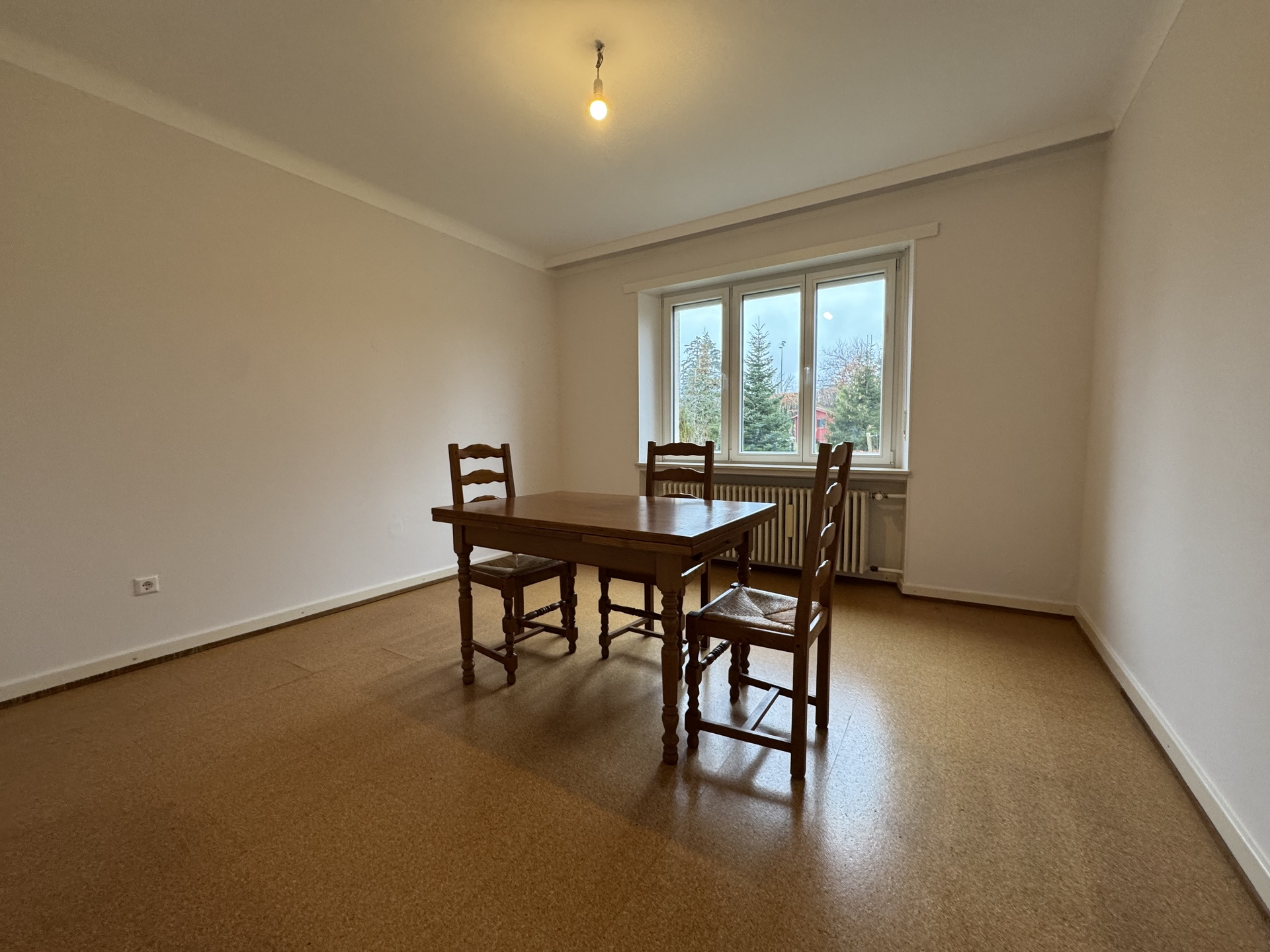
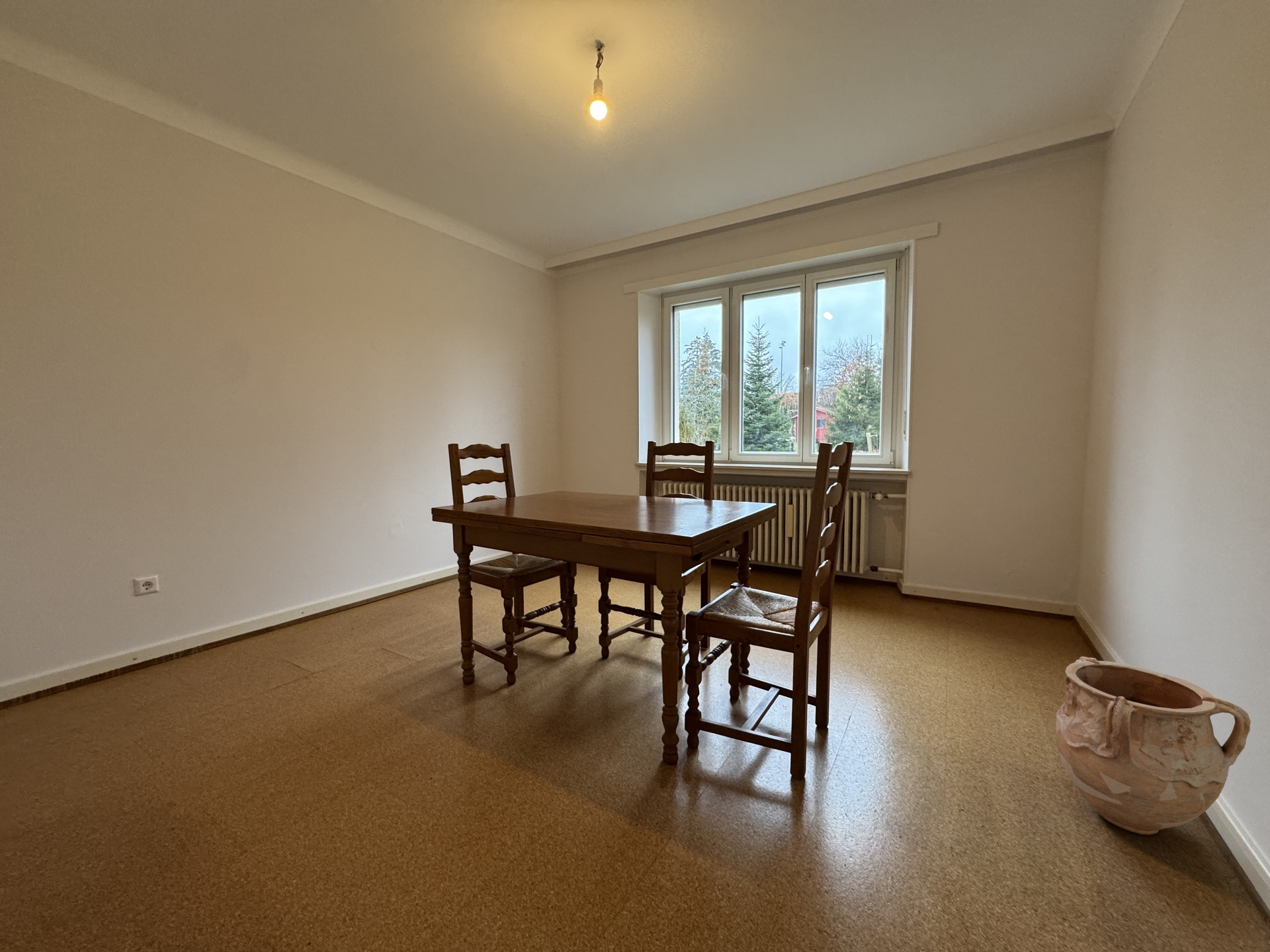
+ vase (1141, 752)
